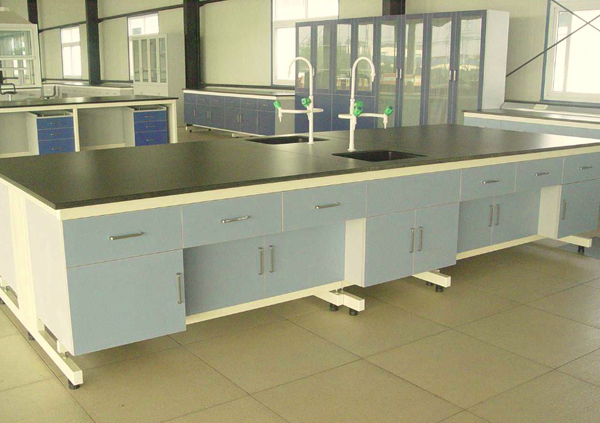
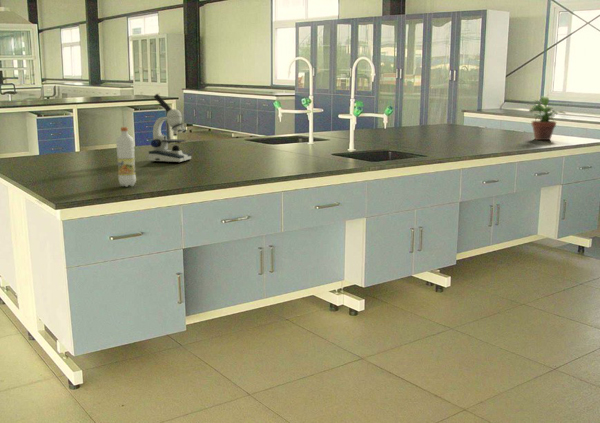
+ microscope (170, 126)
+ potted plant (545, 118)
+ beverage bottle (126, 156)
